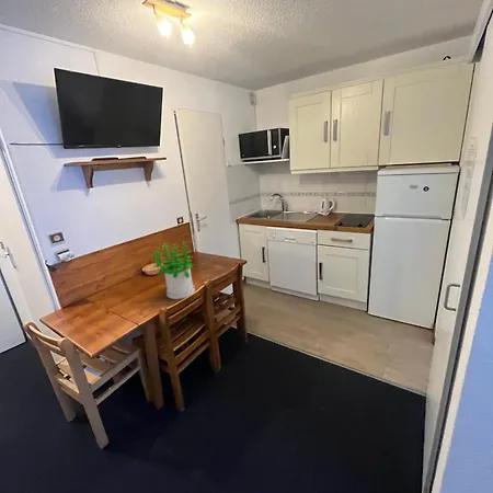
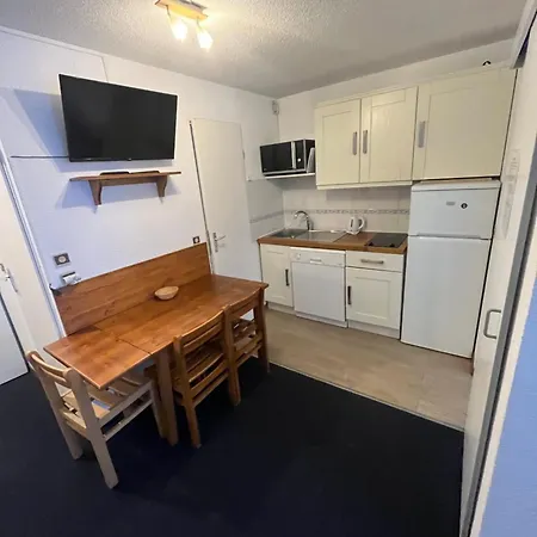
- potted plant (174, 270)
